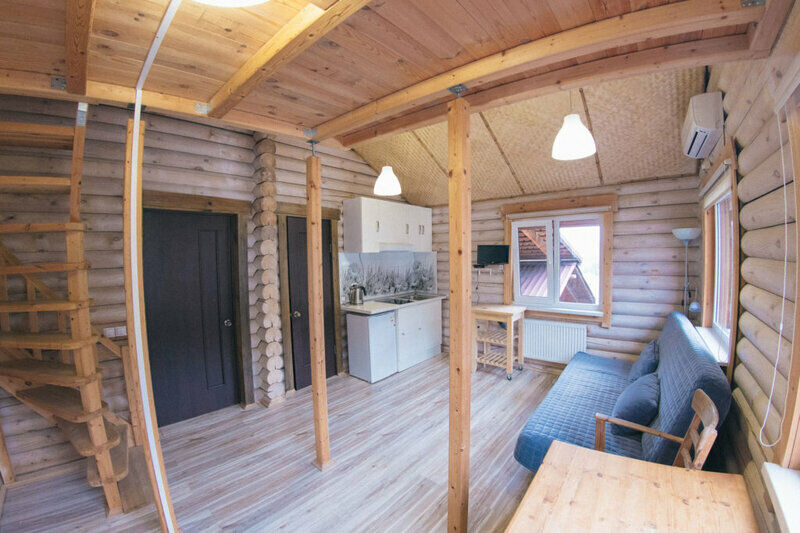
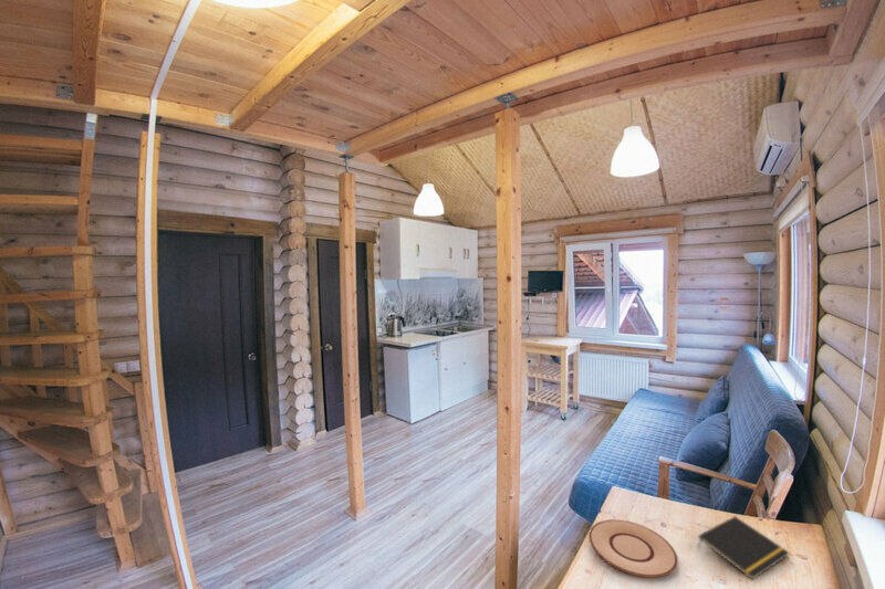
+ plate (631, 547)
+ notepad (742, 545)
